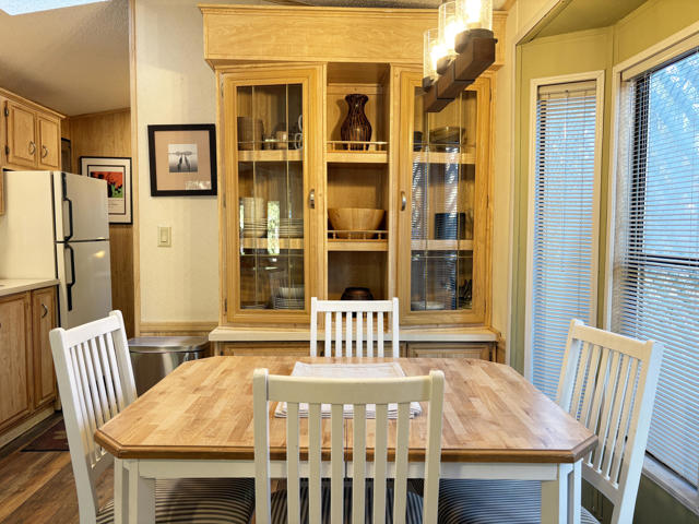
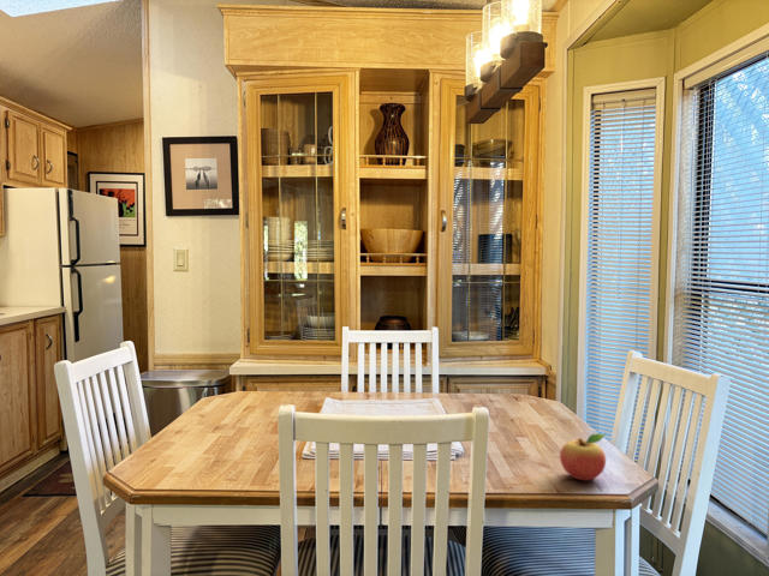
+ fruit (582, 455)
